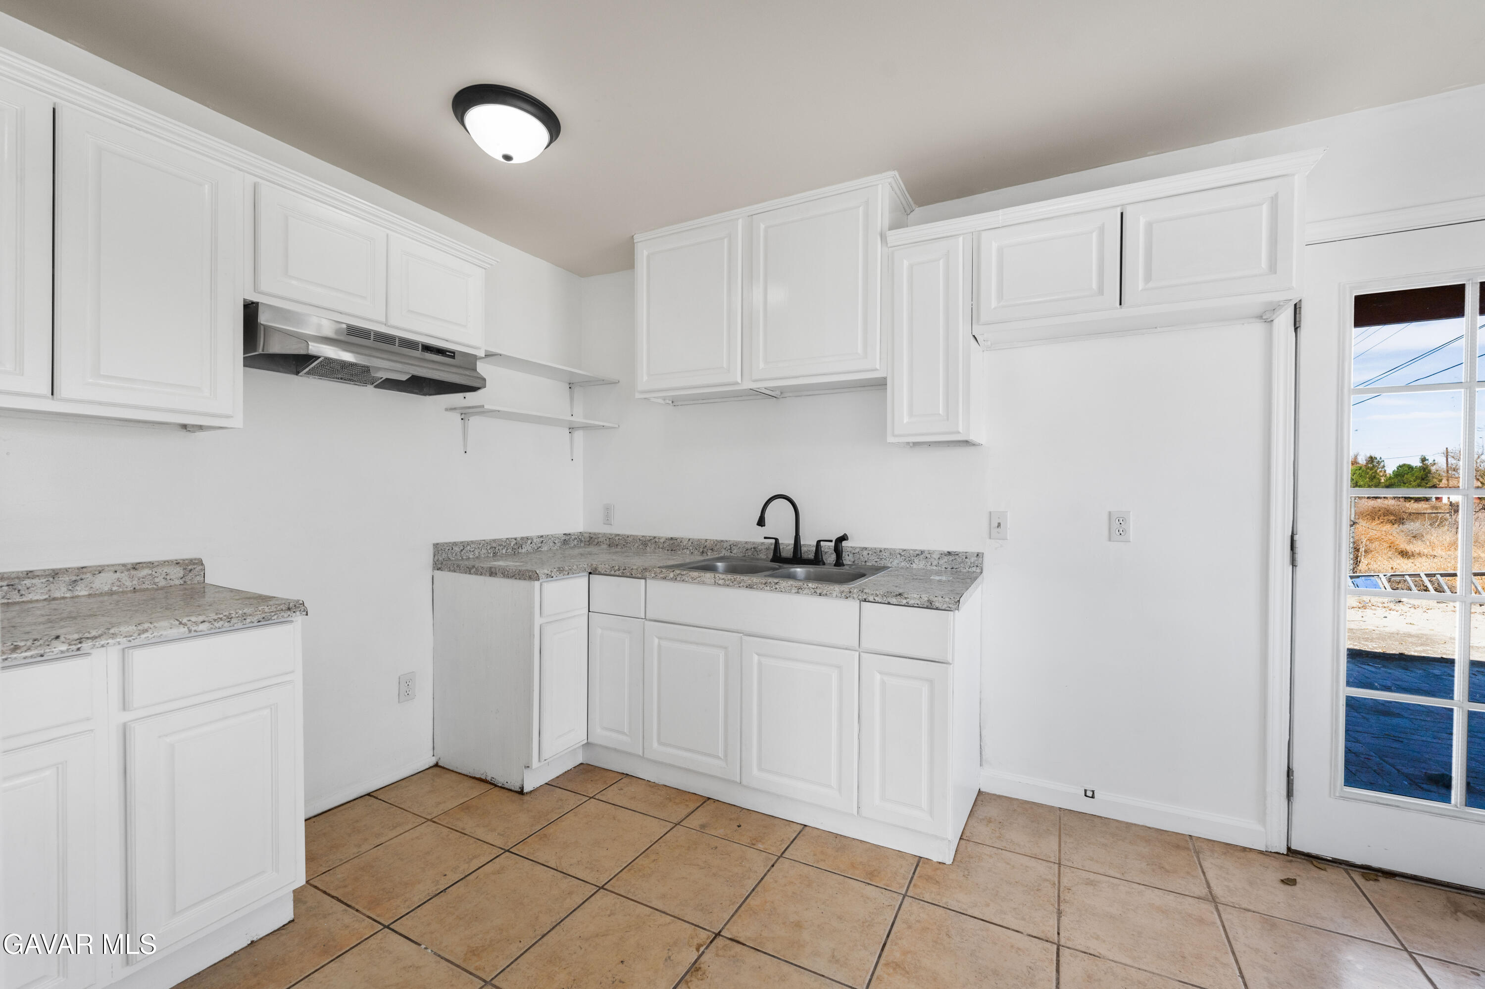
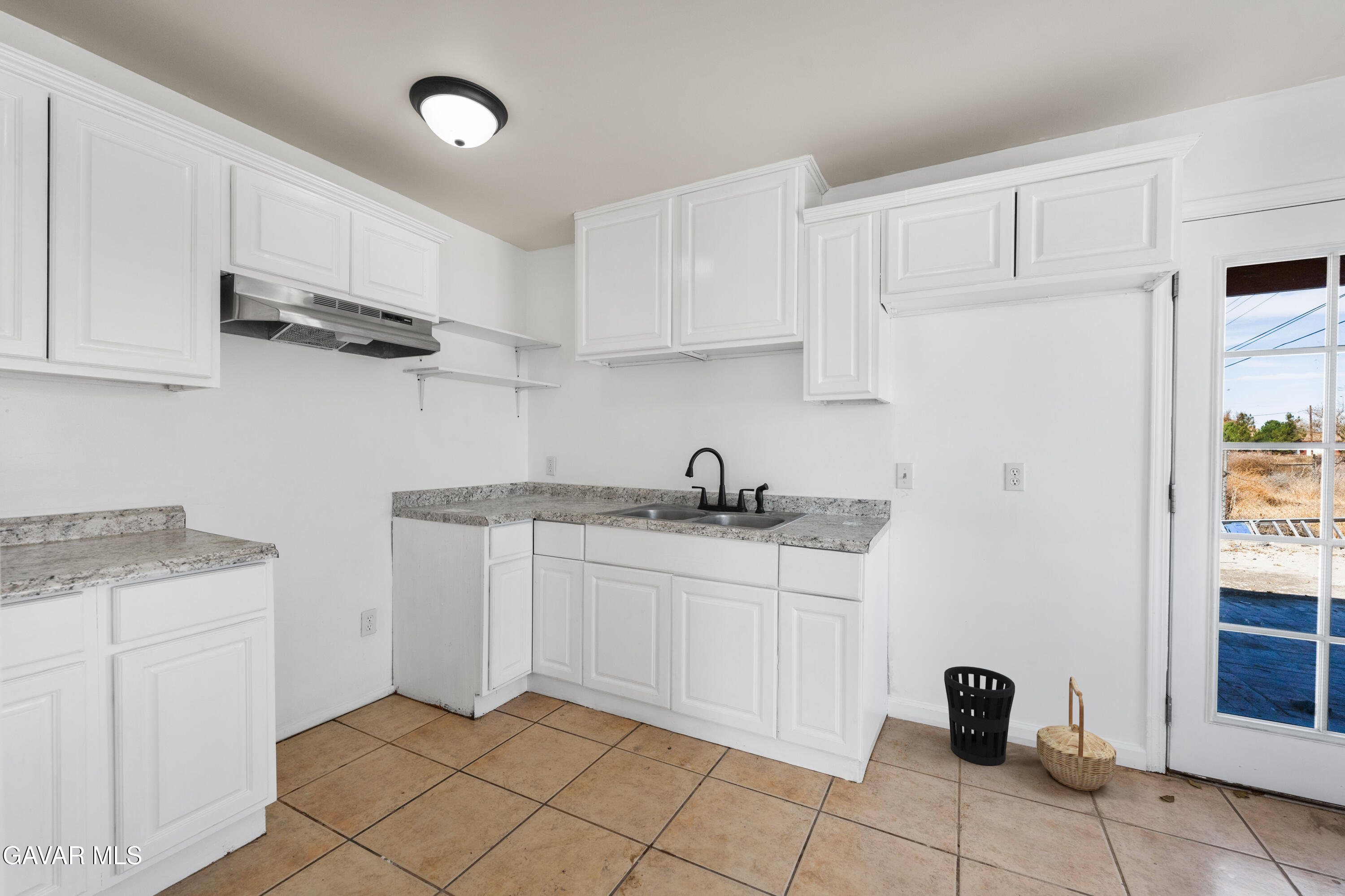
+ basket (1075, 731)
+ wastebasket (978, 715)
